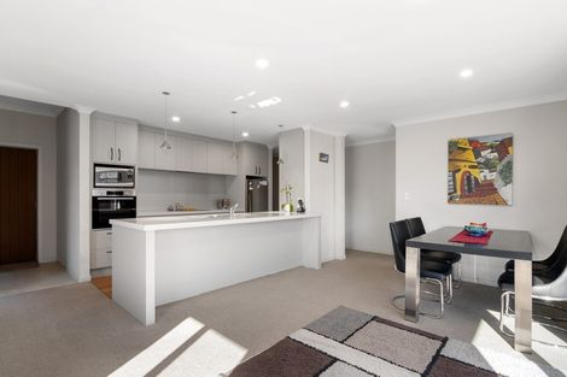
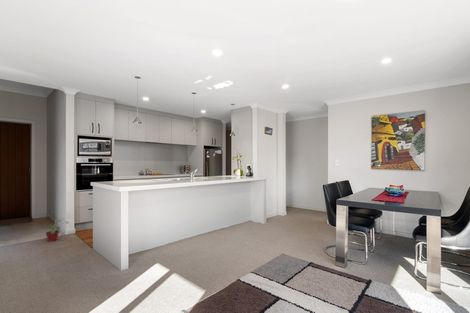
+ potted plant (57, 228)
